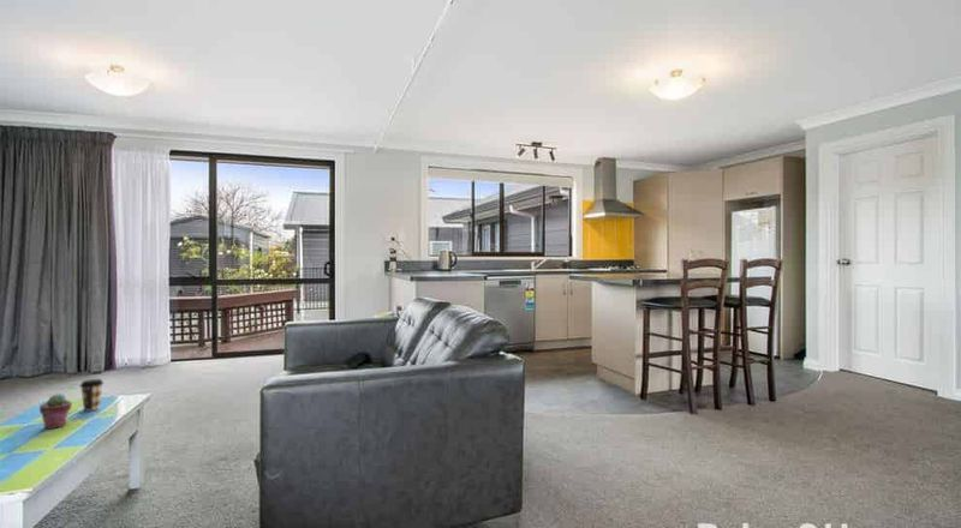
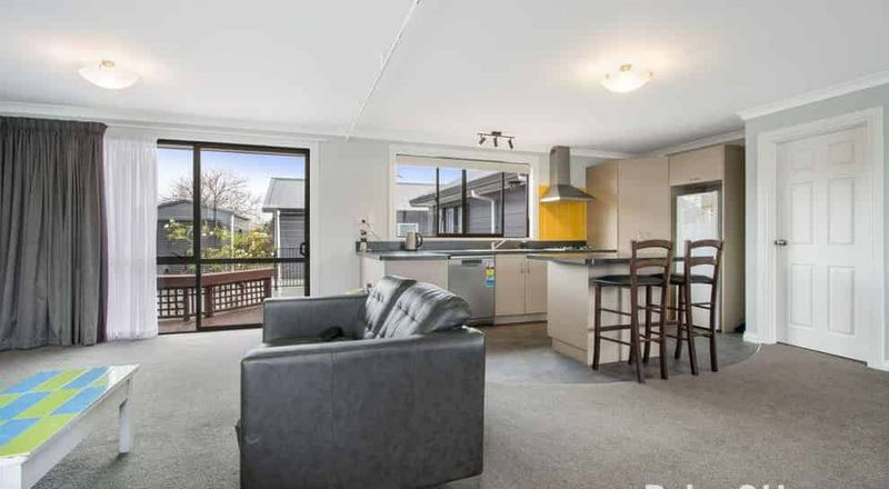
- coffee cup (91, 395)
- potted succulent (55, 409)
